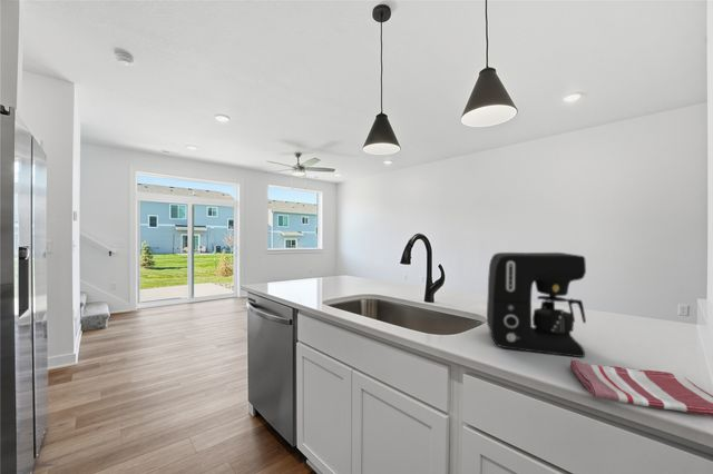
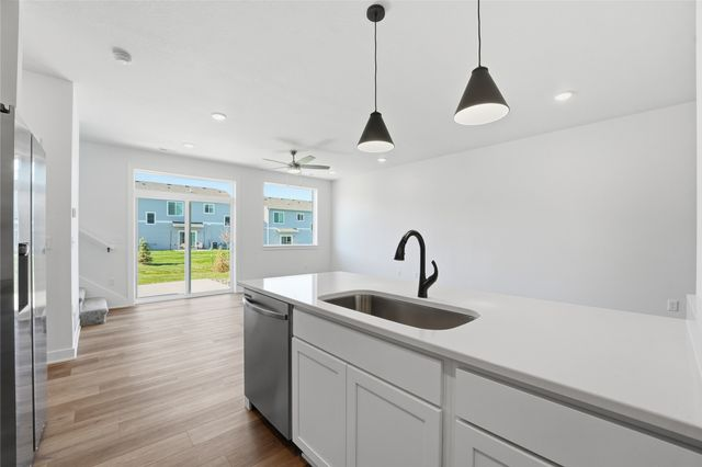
- coffee maker (537, 297)
- dish towel (641, 385)
